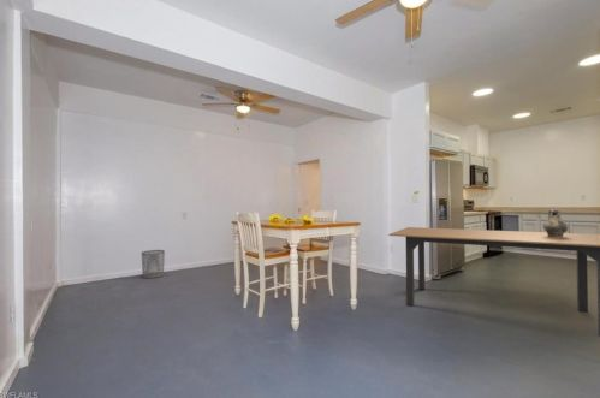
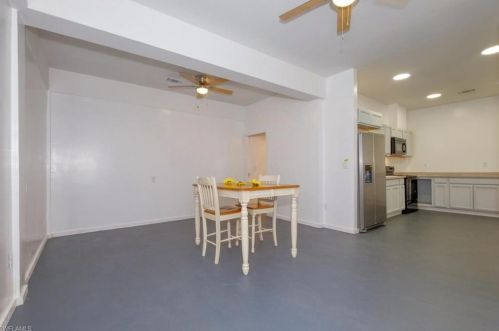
- dining table (493, 245)
- ceramic jug (554, 222)
- waste bin (153, 263)
